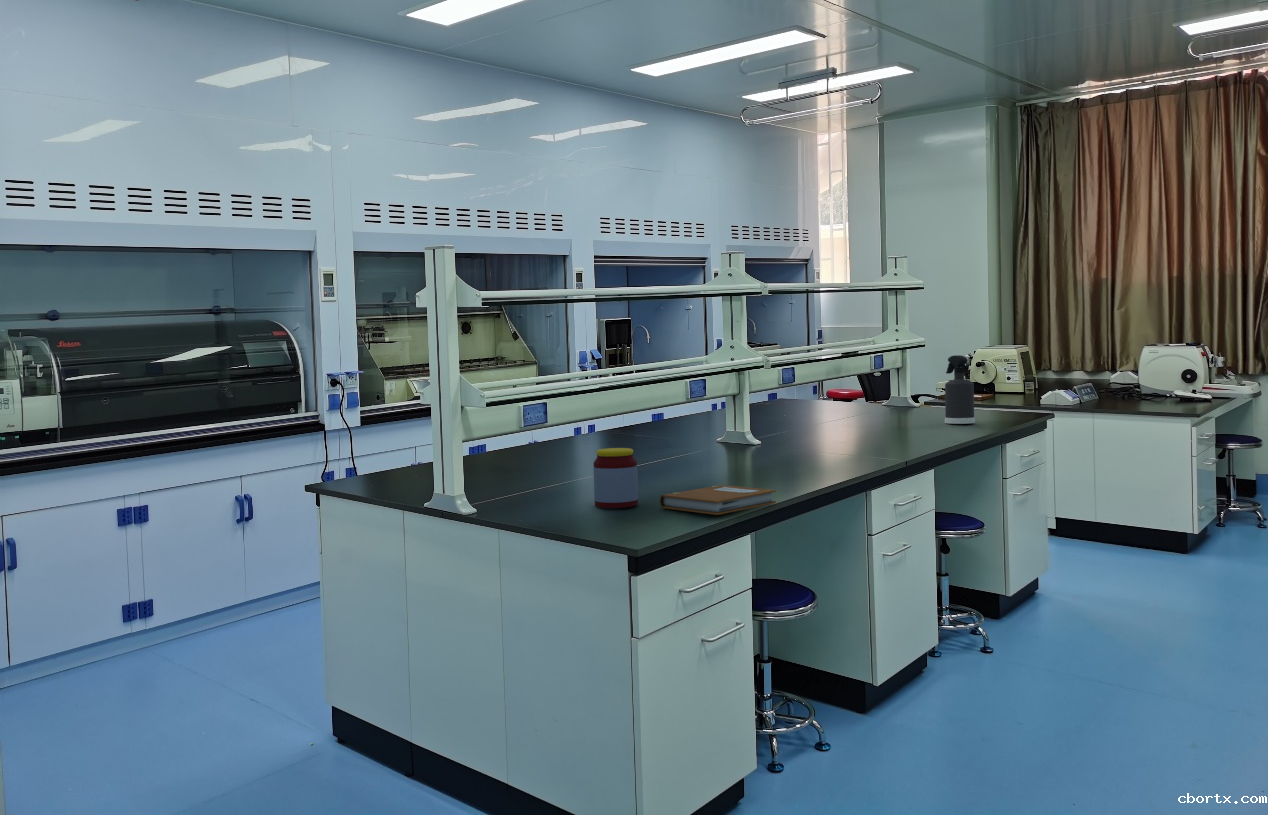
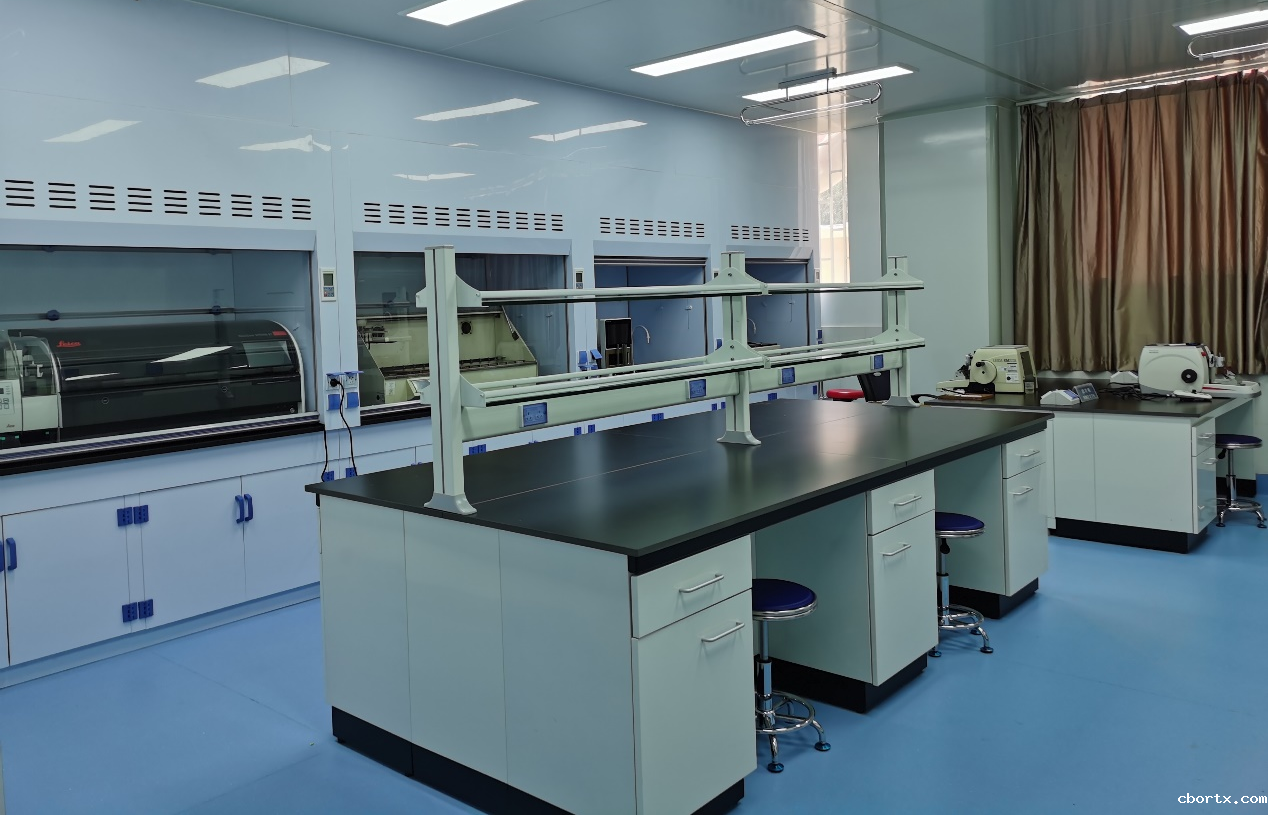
- spray bottle (958, 389)
- jar (615, 477)
- notebook (719, 498)
